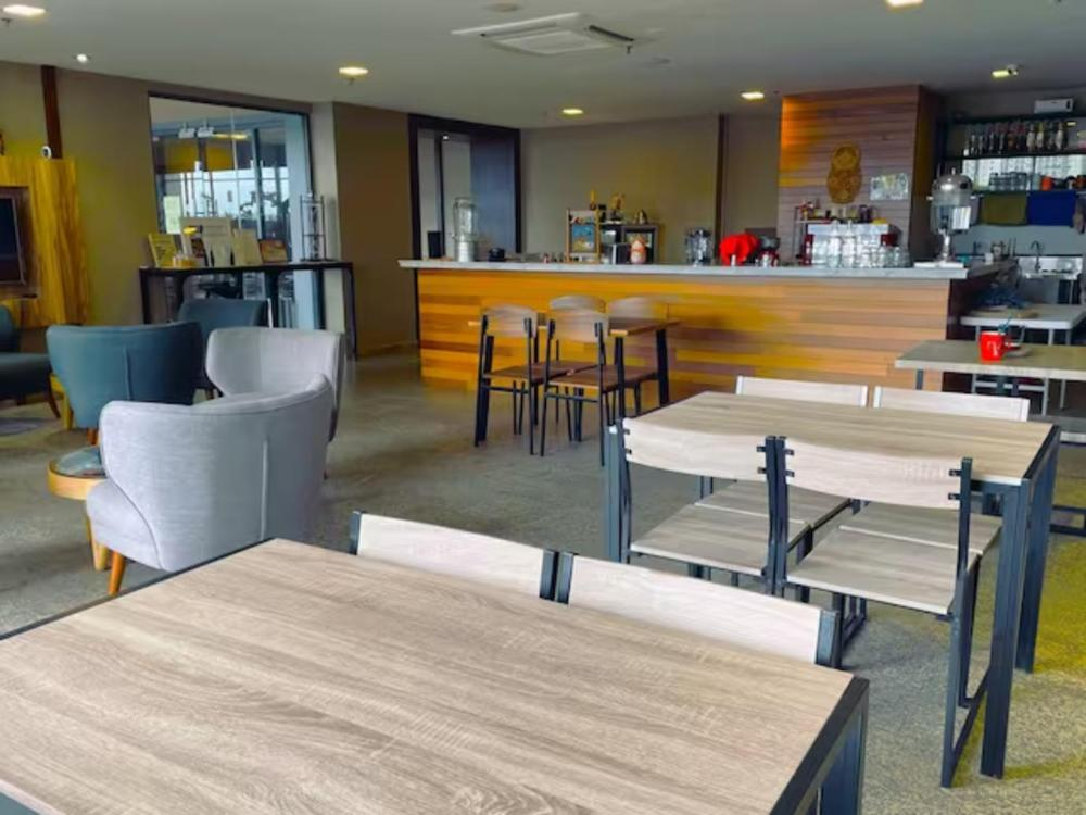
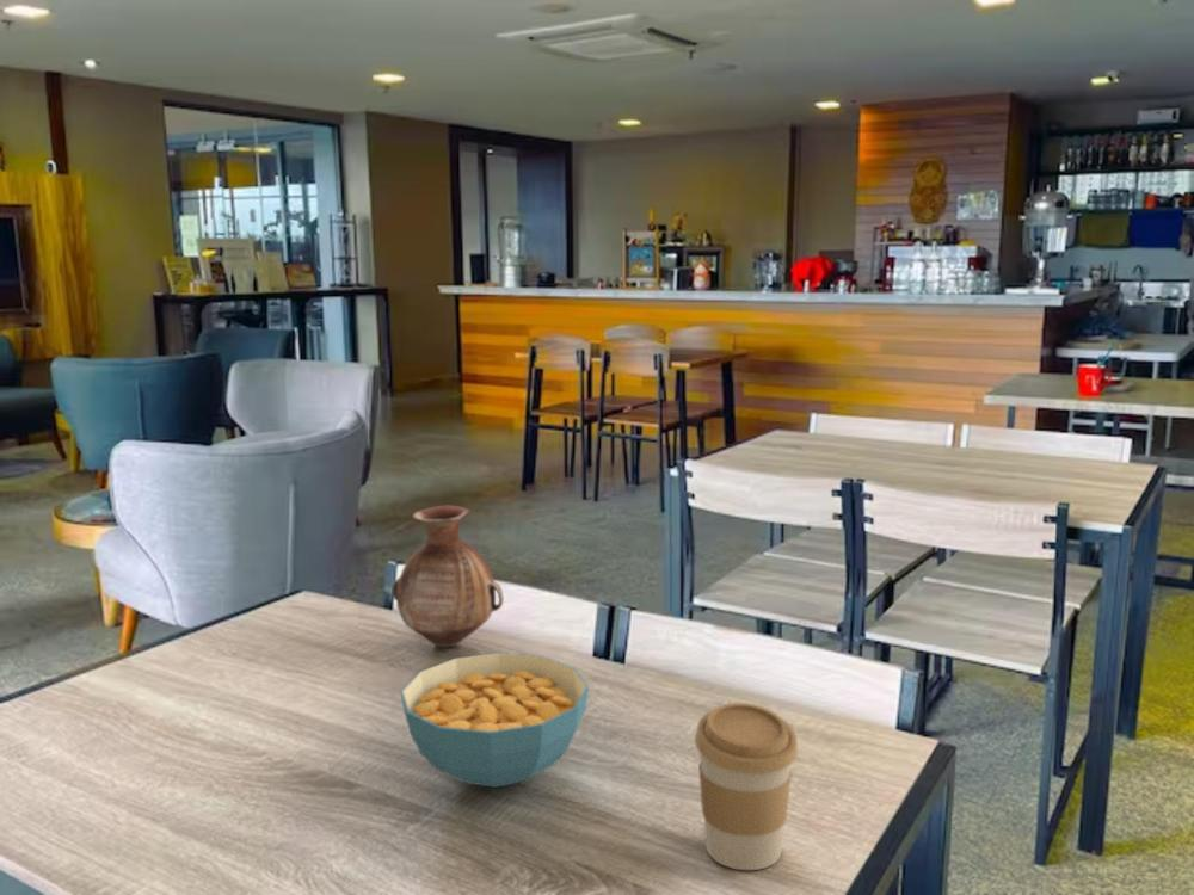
+ coffee cup (744, 783)
+ cereal bowl (496, 730)
+ vase (445, 578)
